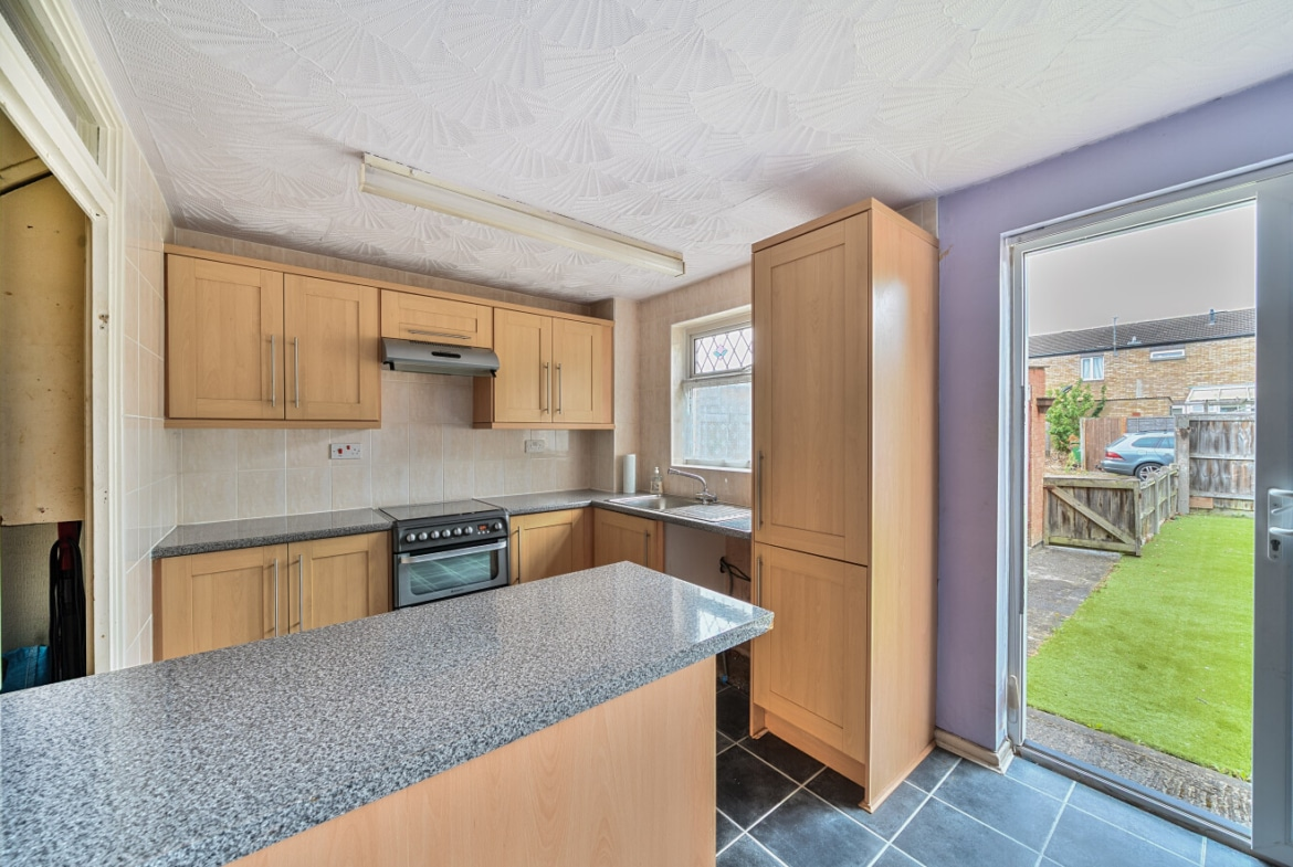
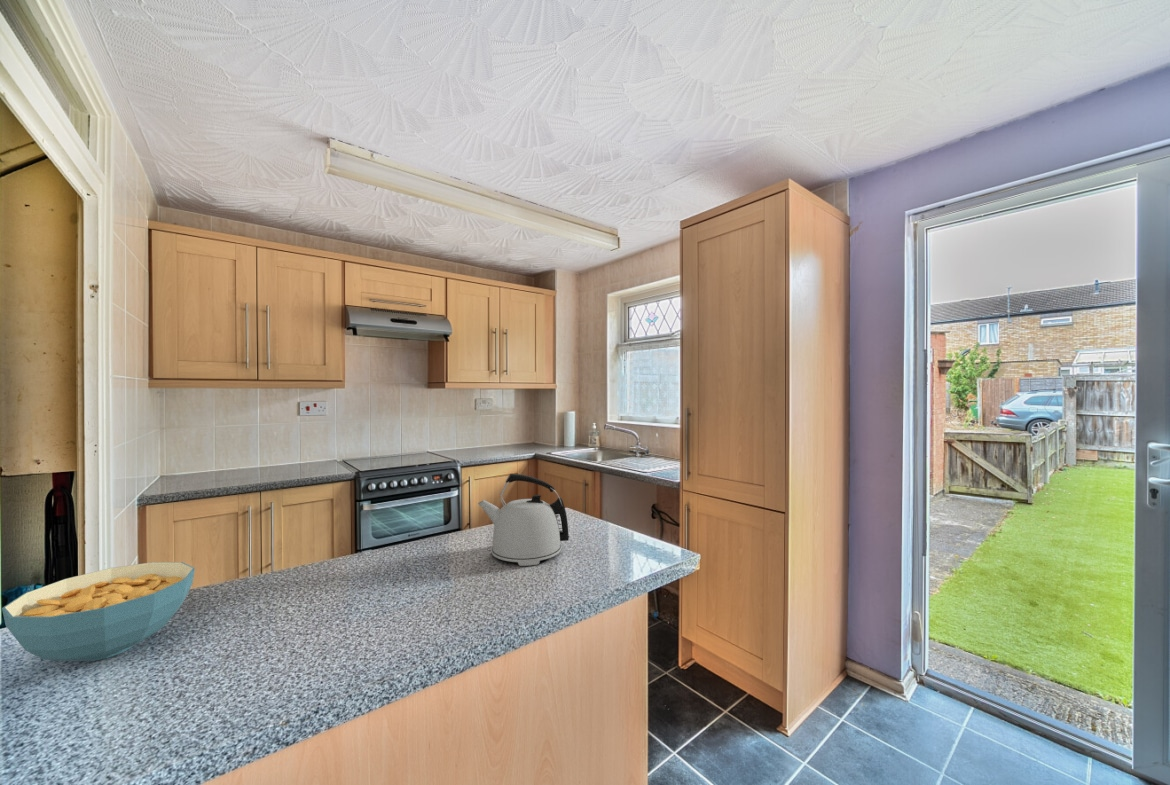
+ cereal bowl (108, 617)
+ kettle (524, 513)
